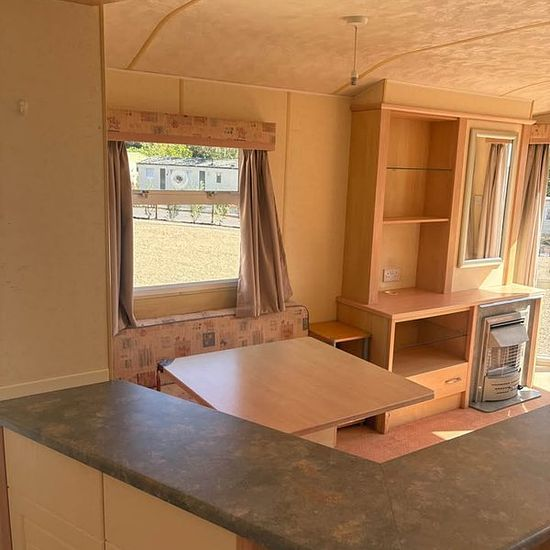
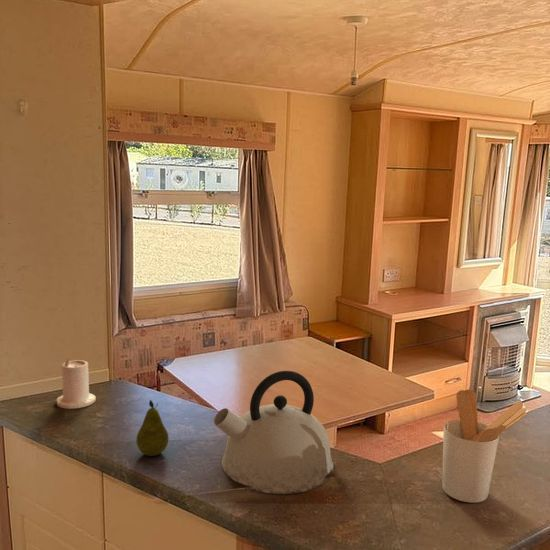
+ candle (76, 380)
+ utensil holder (483, 446)
+ kettle (274, 419)
+ fruit (152, 427)
